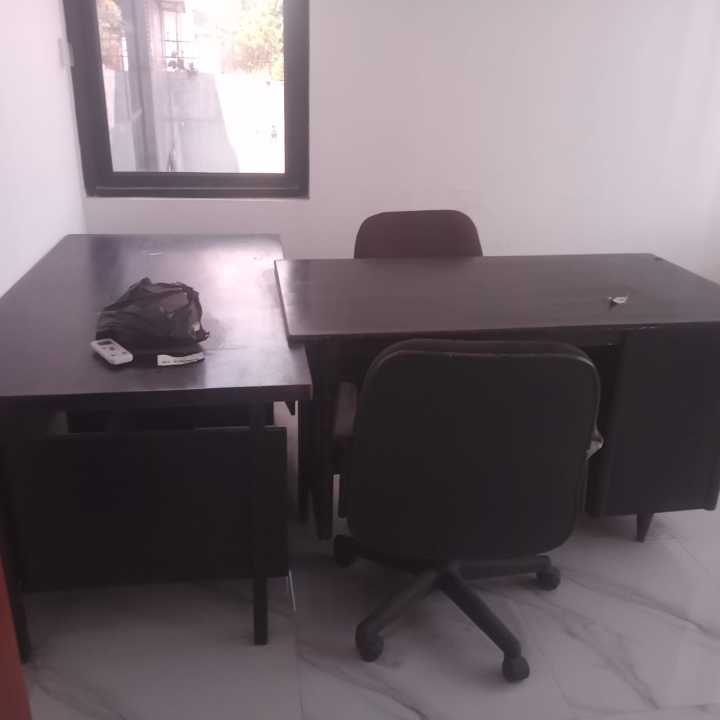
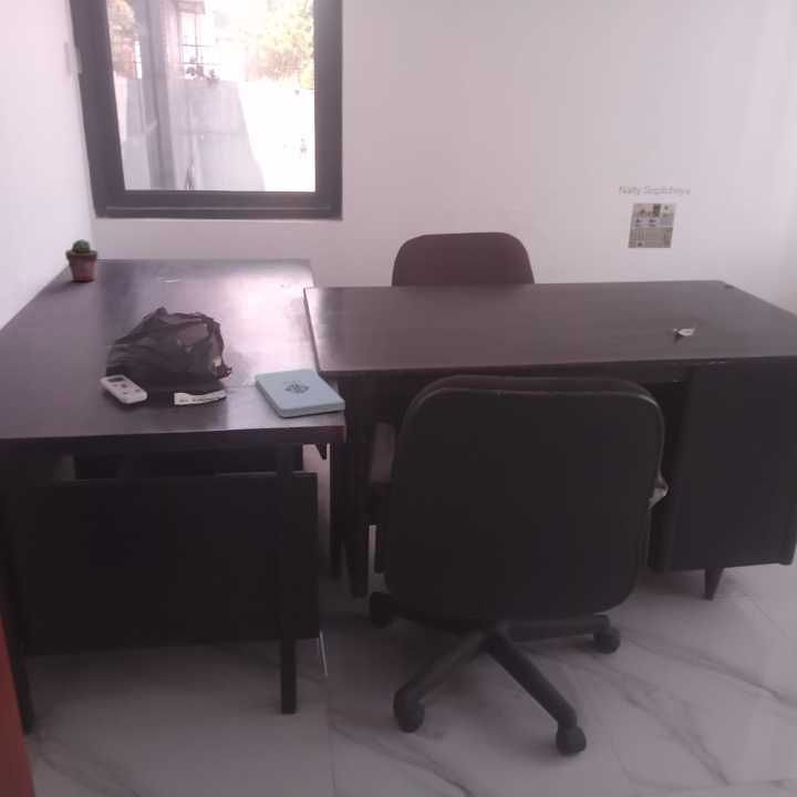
+ notepad (297, 391)
+ potted succulent (82, 259)
+ calendar (651, 217)
